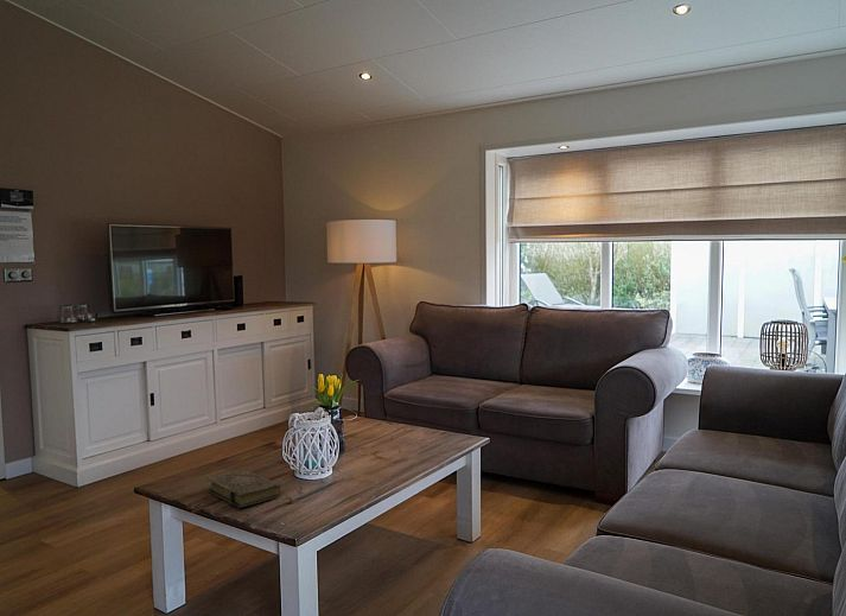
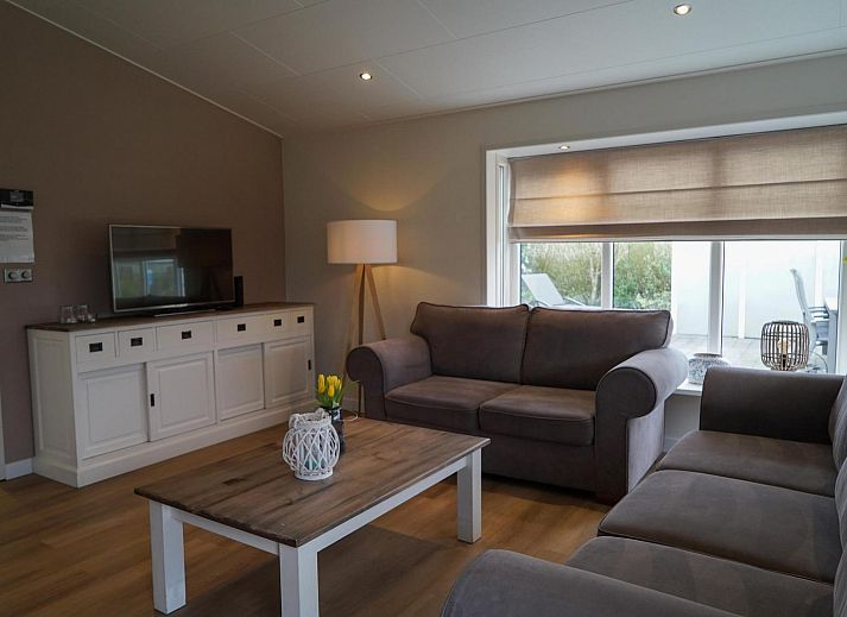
- book (243, 487)
